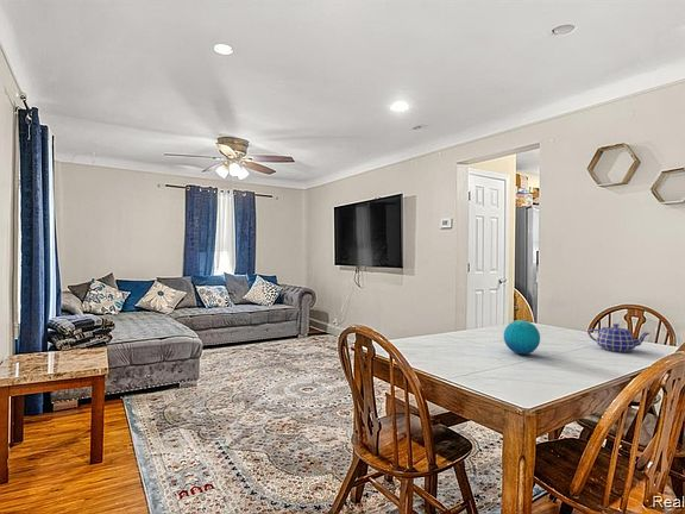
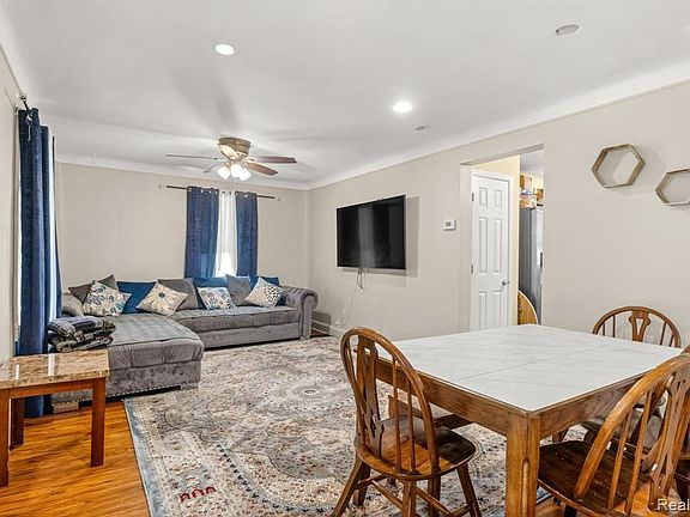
- decorative orb (521, 337)
- teapot (617, 337)
